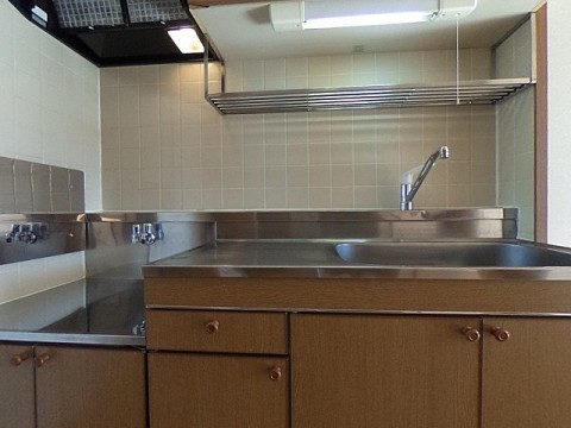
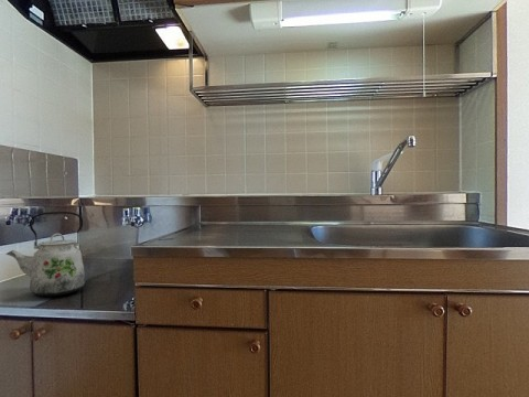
+ kettle (46, 253)
